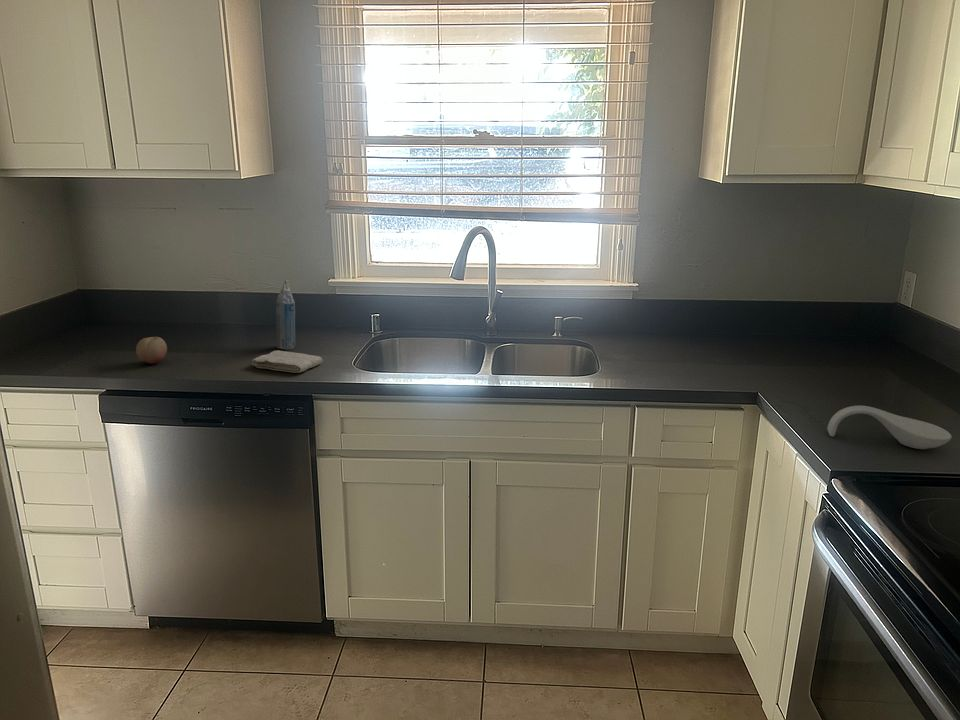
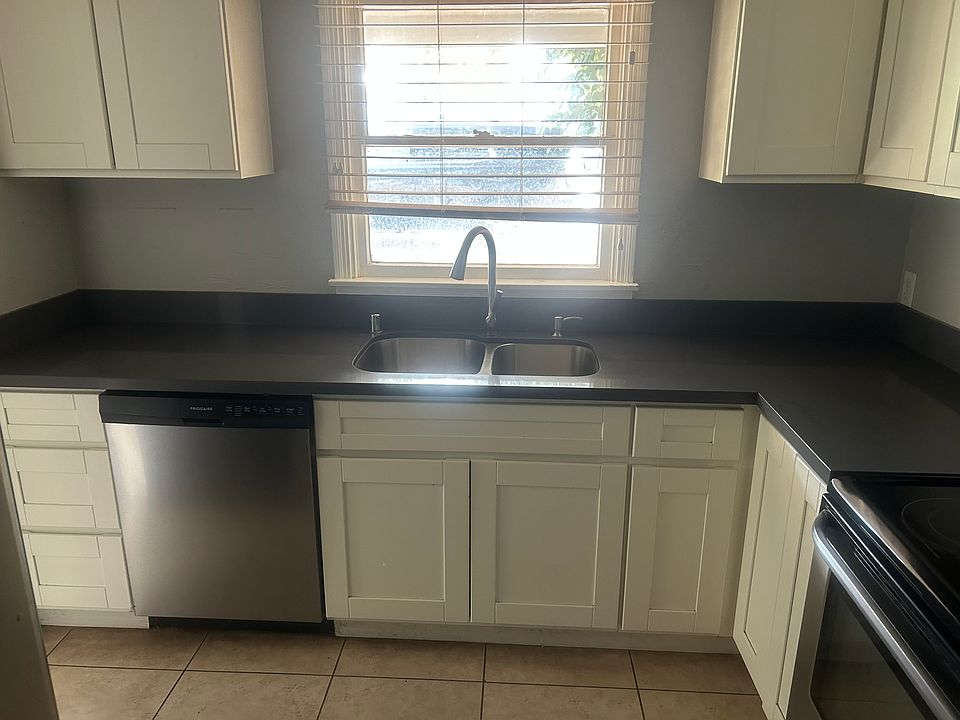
- aerosol can (285, 314)
- washcloth (287, 360)
- spoon rest (889, 425)
- fruit (151, 350)
